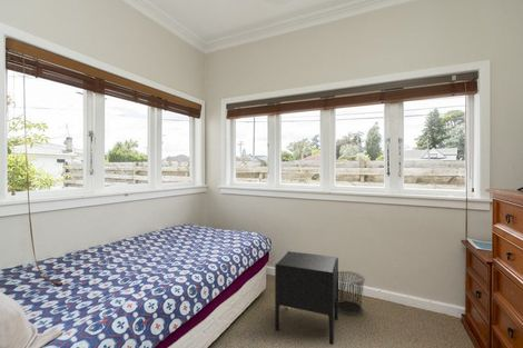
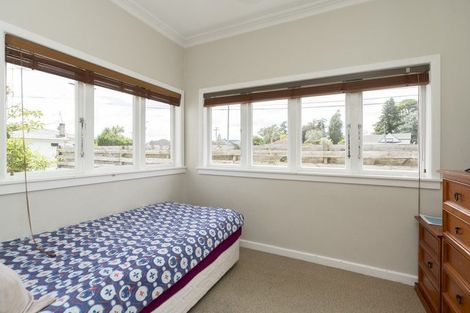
- waste bin (348, 292)
- nightstand (307, 291)
